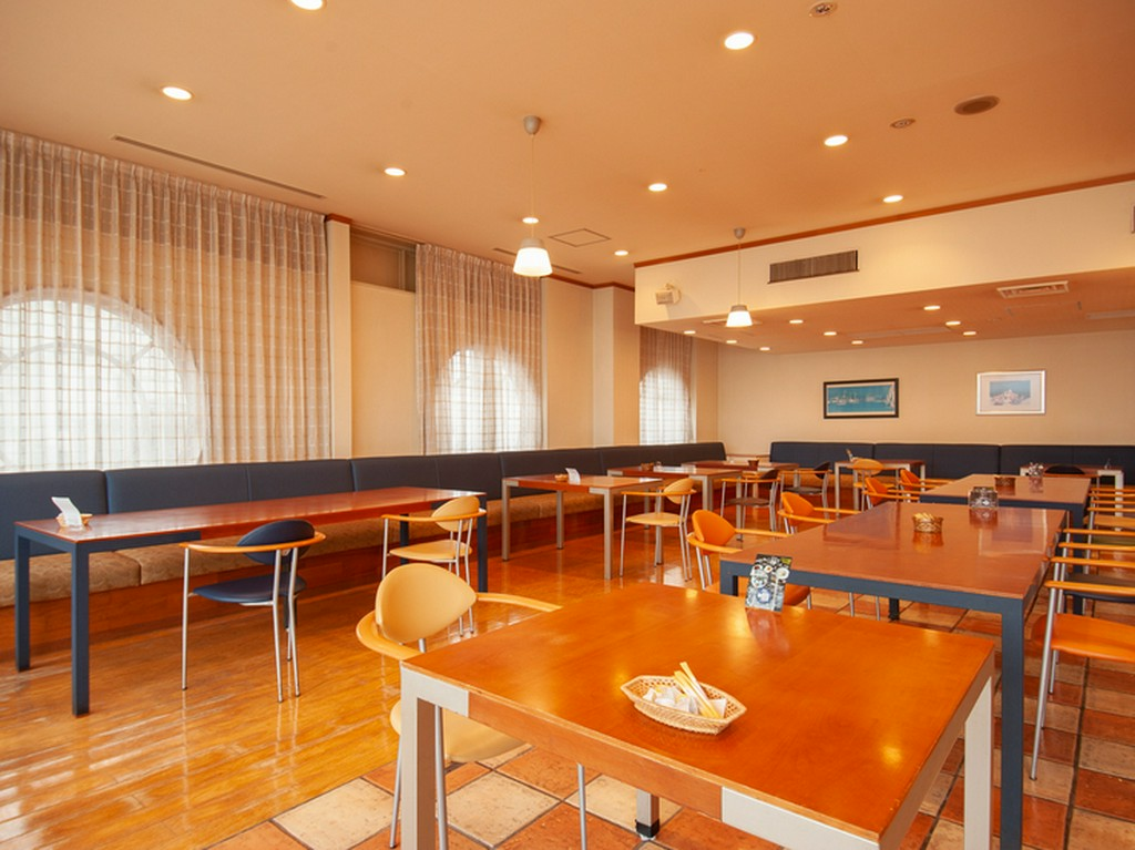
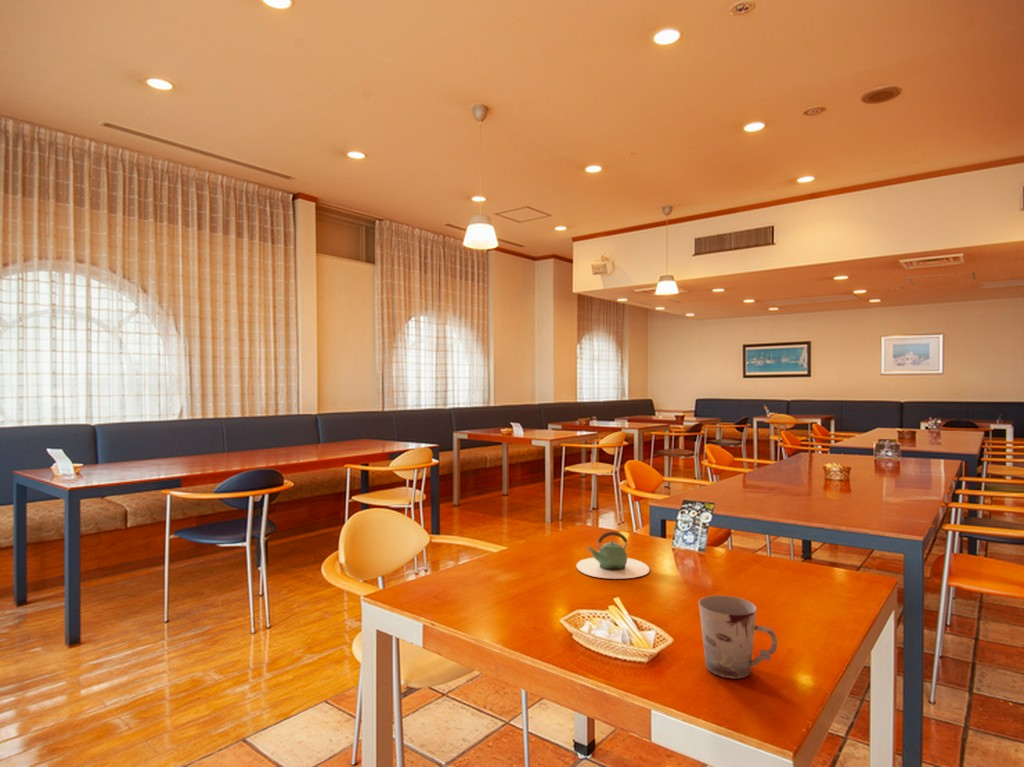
+ cup (738, 639)
+ teapot (612, 549)
